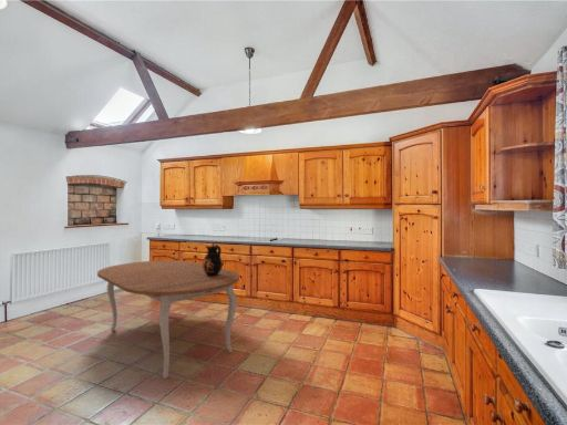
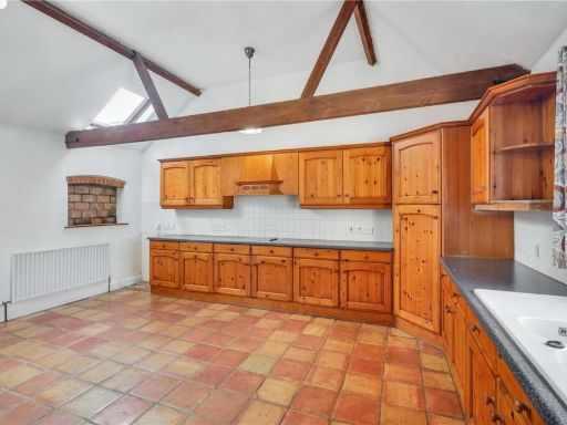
- dining table (166, 305)
- ceramic jug (213, 259)
